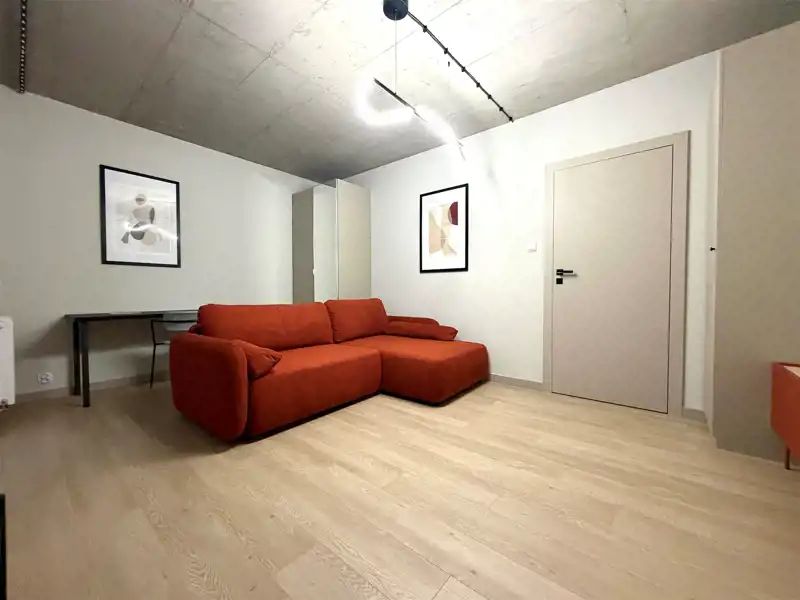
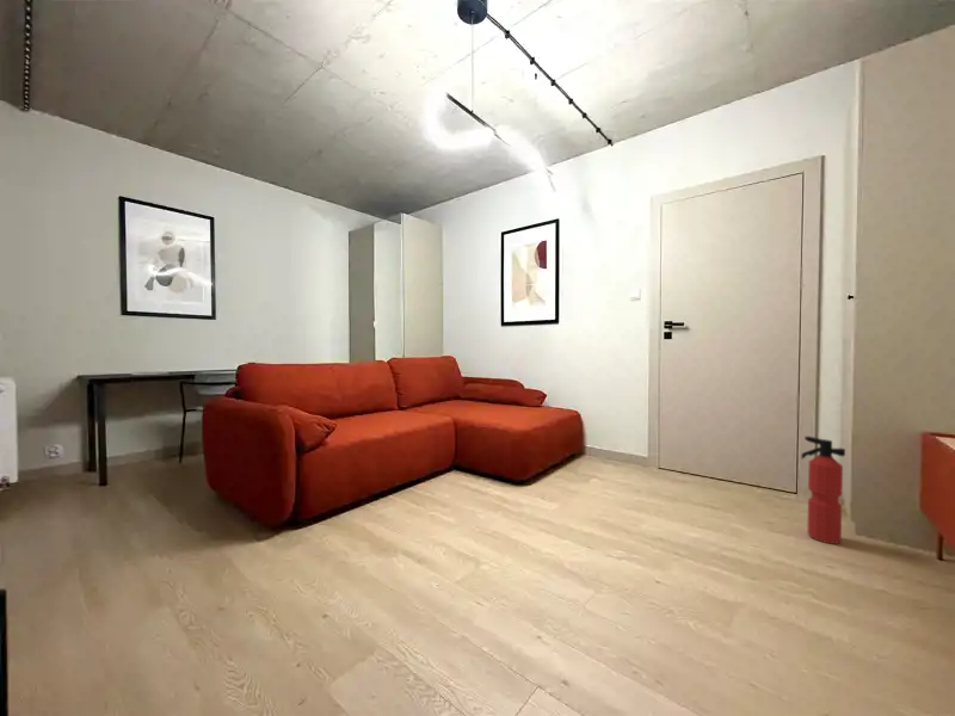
+ fire extinguisher (821, 488)
